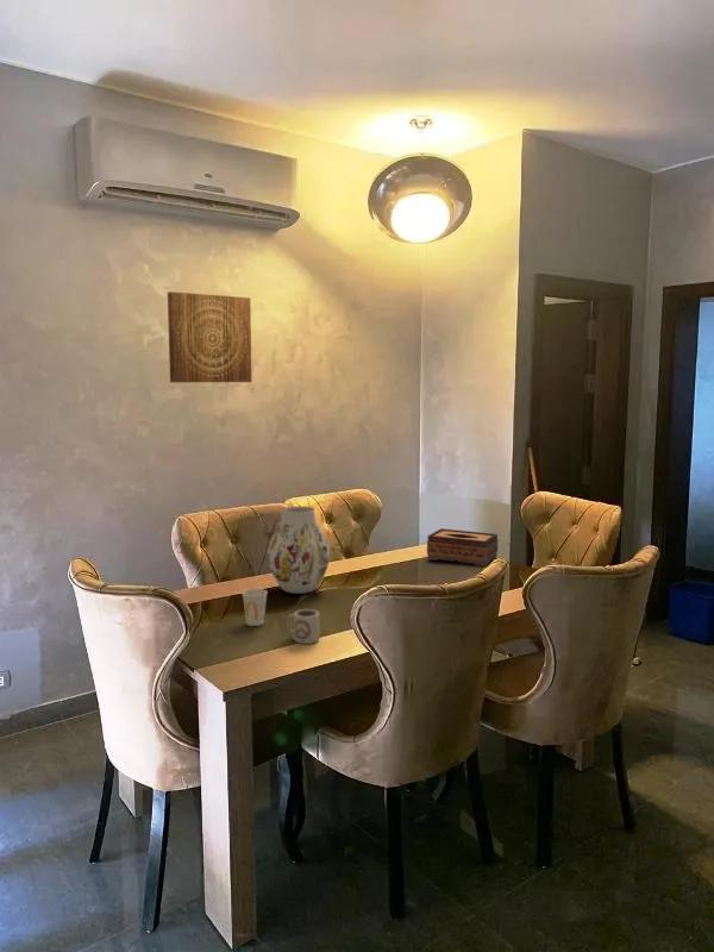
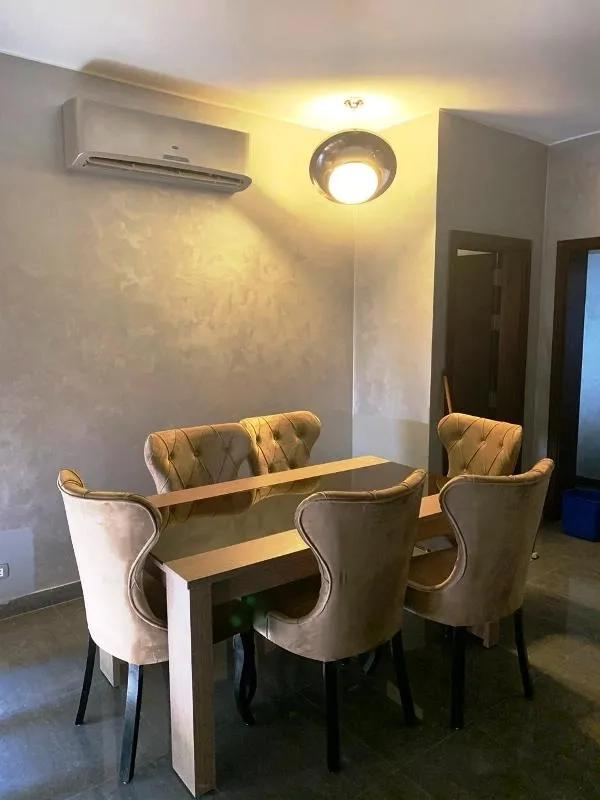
- cup (302, 625)
- wall art (211, 338)
- cup (255, 607)
- tissue box (462, 546)
- vase (299, 550)
